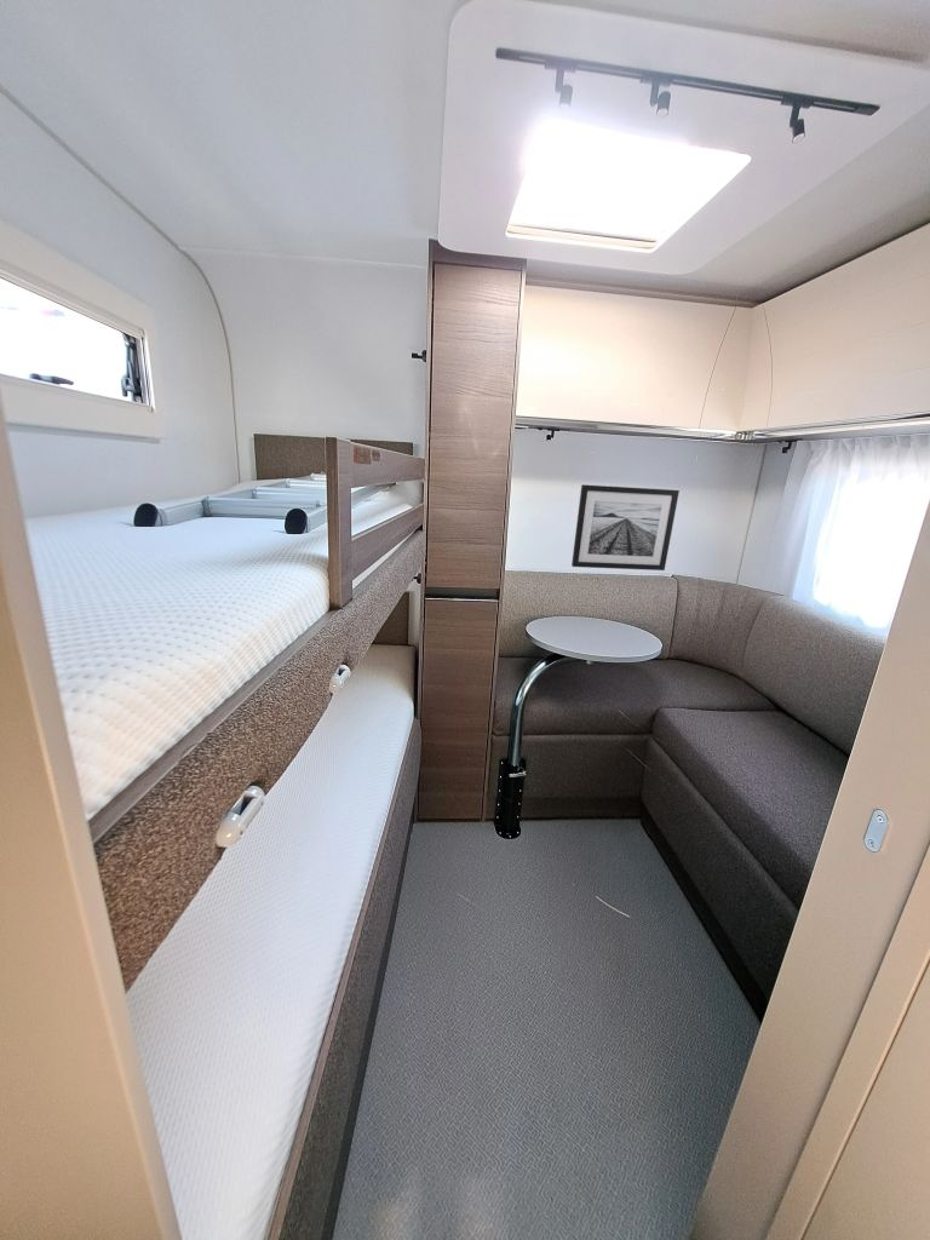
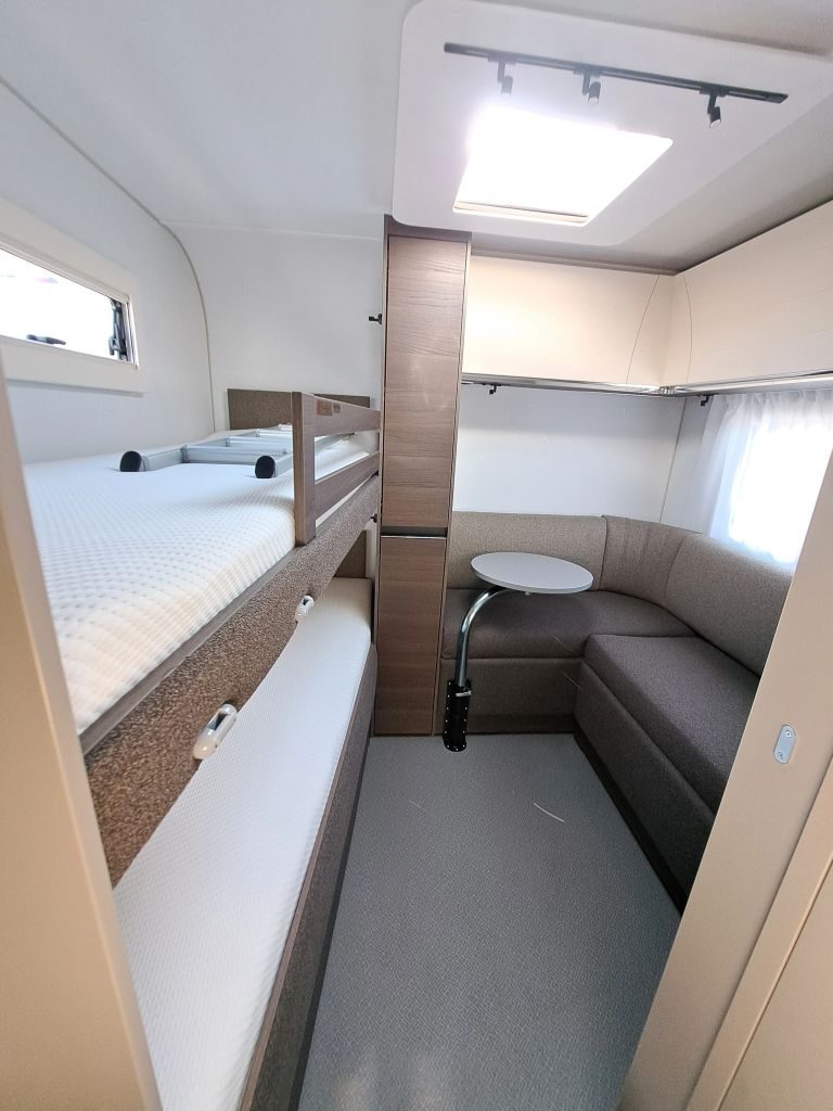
- wall art (624, 528)
